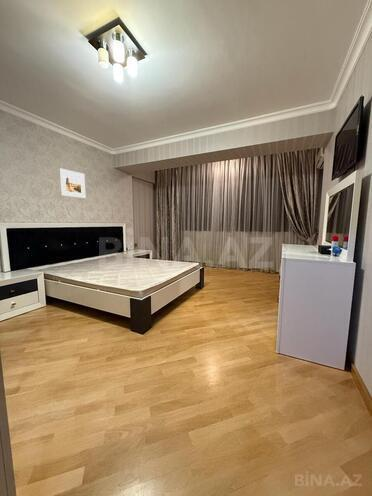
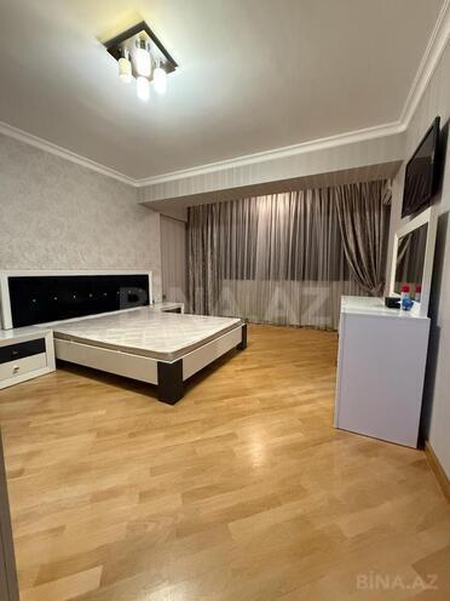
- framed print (73, 184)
